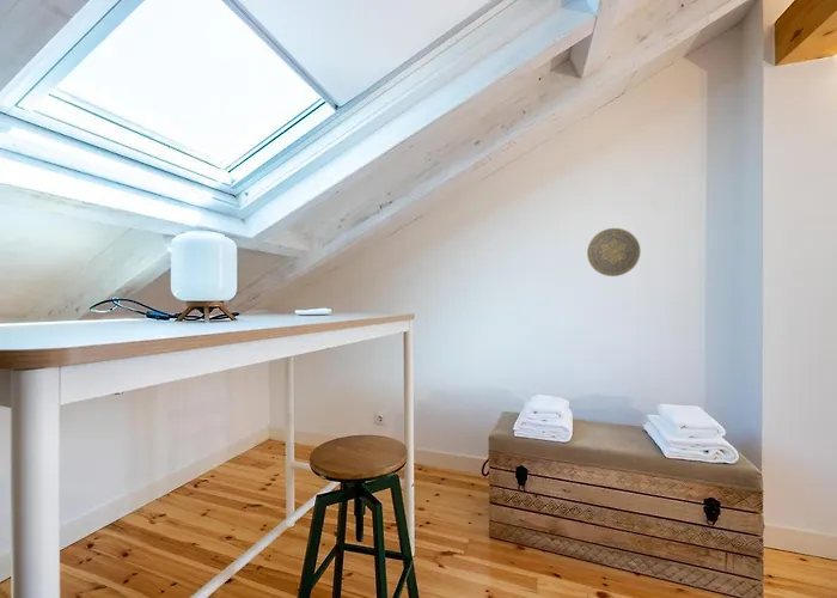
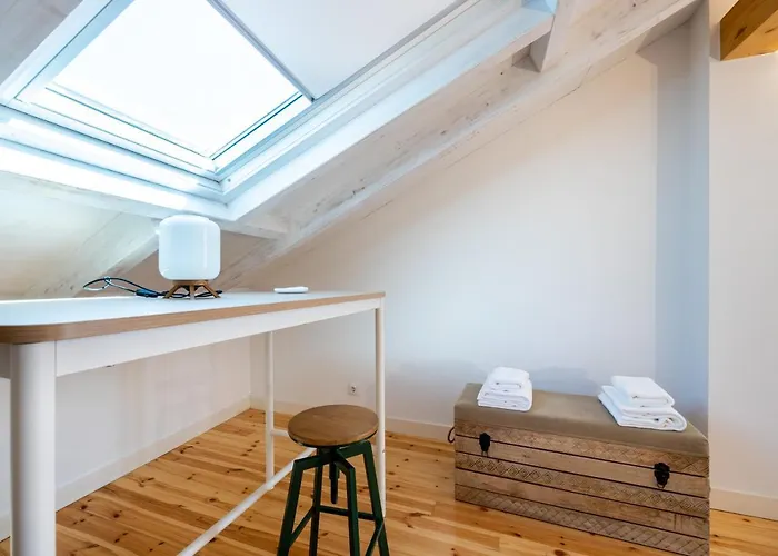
- decorative plate (613, 251)
